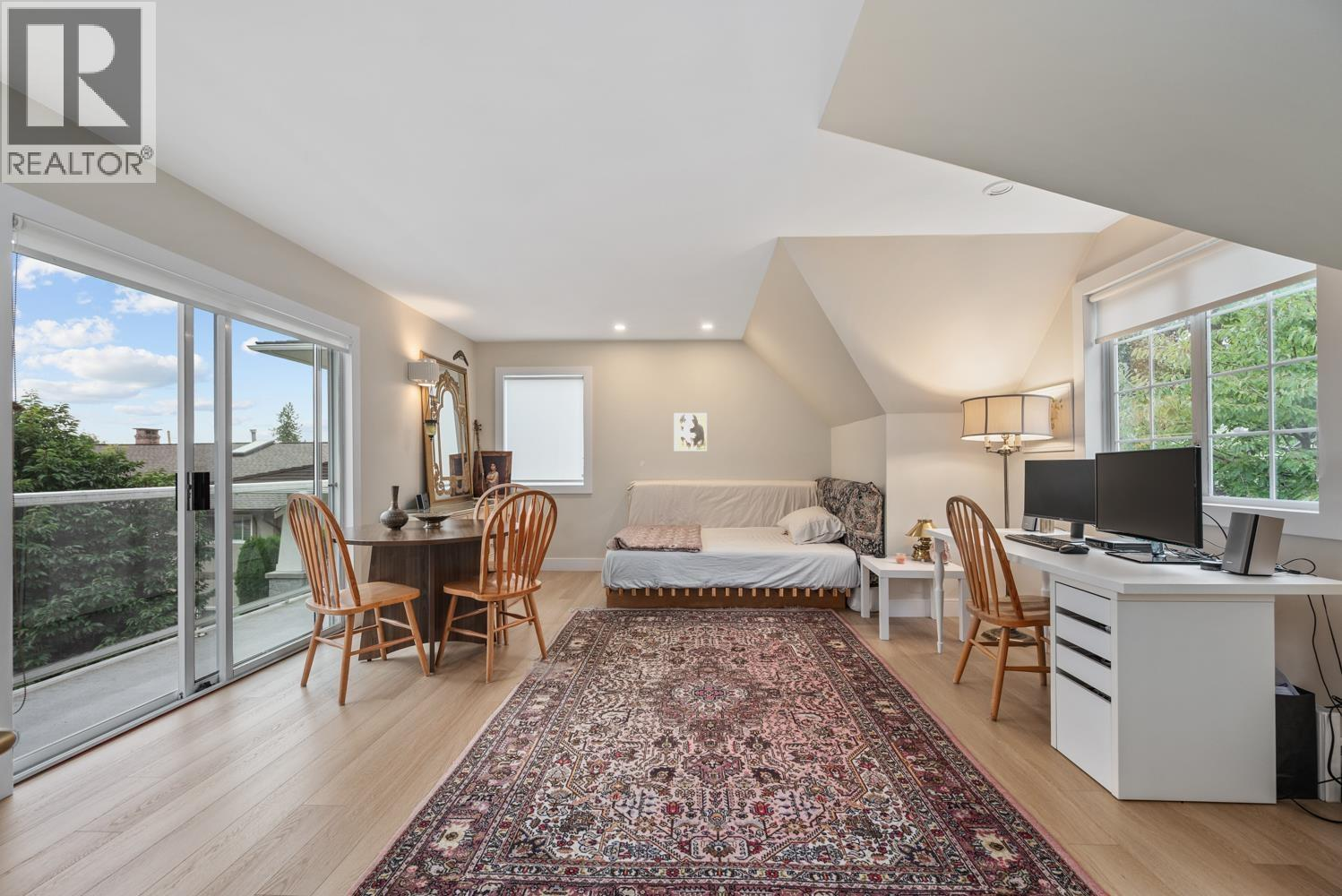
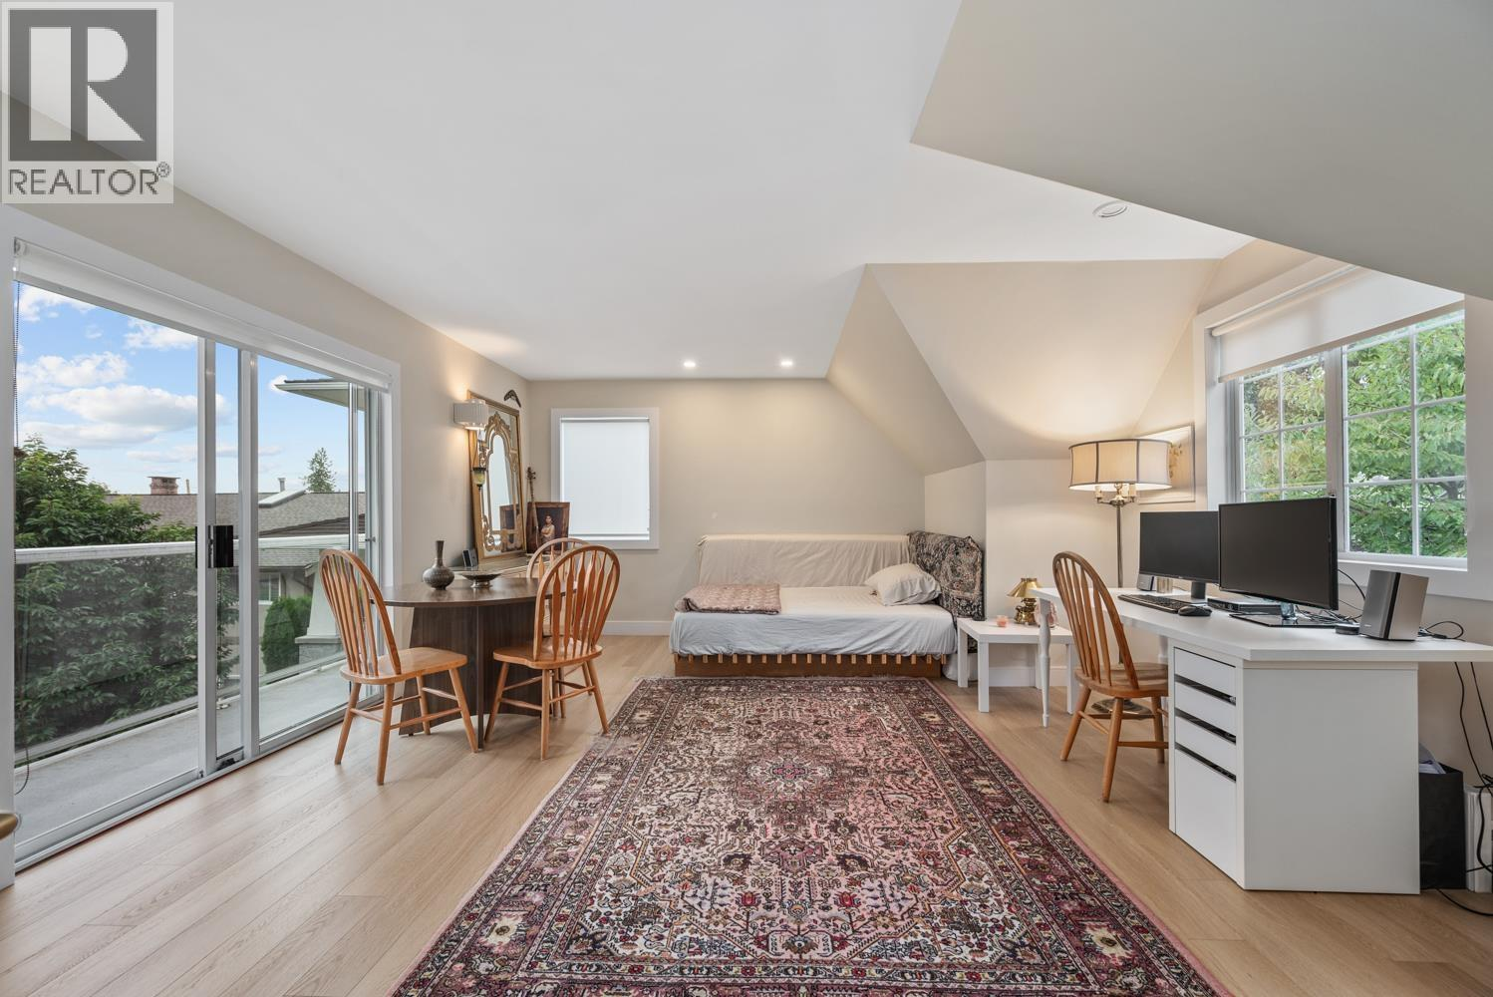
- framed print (690, 432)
